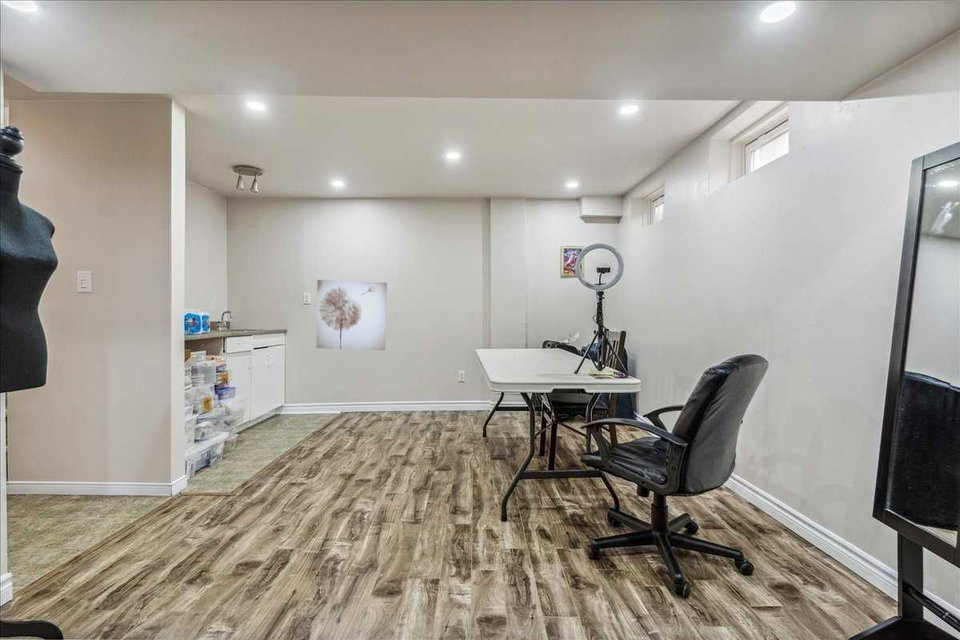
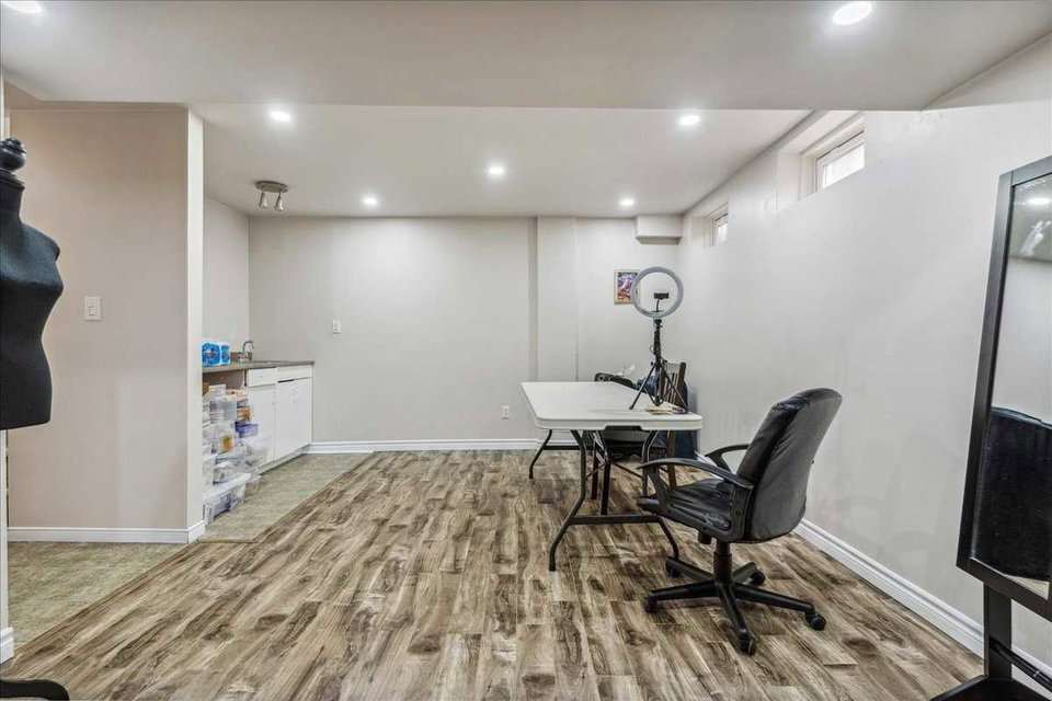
- wall art (351, 315)
